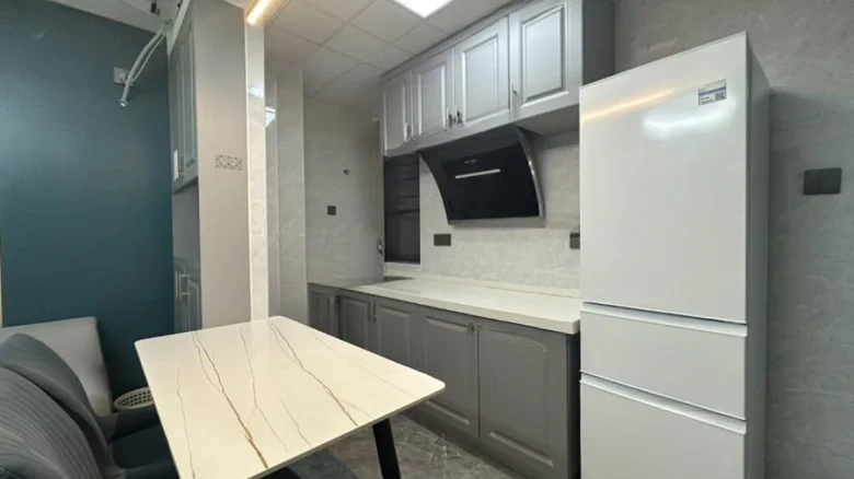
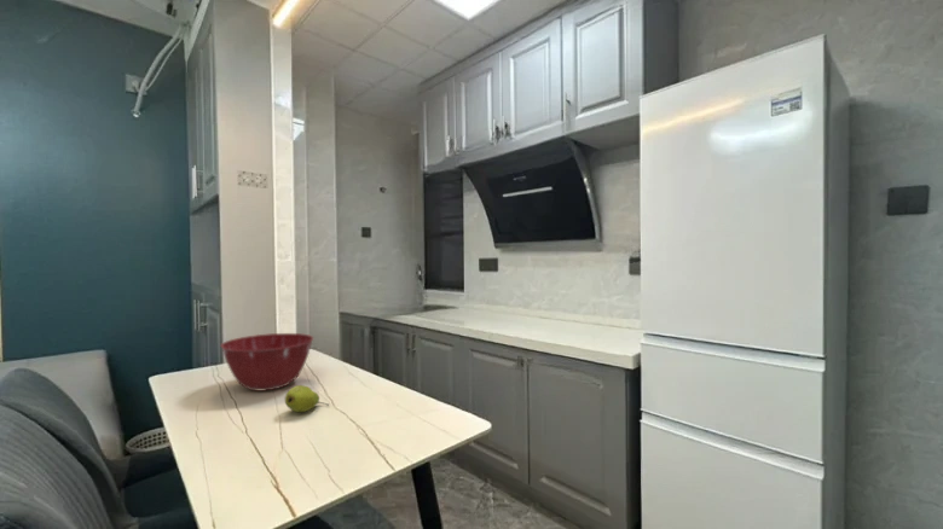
+ mixing bowl (270, 362)
+ fruit (306, 396)
